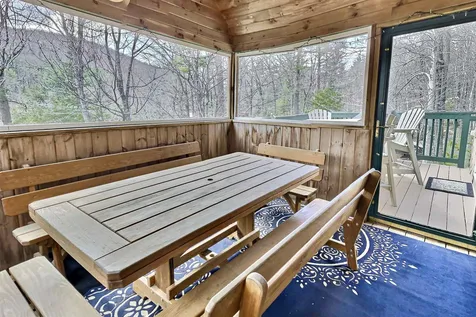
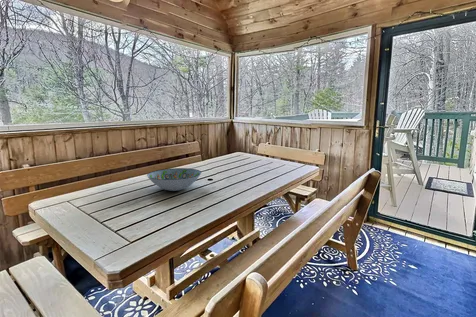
+ decorative bowl (175, 181)
